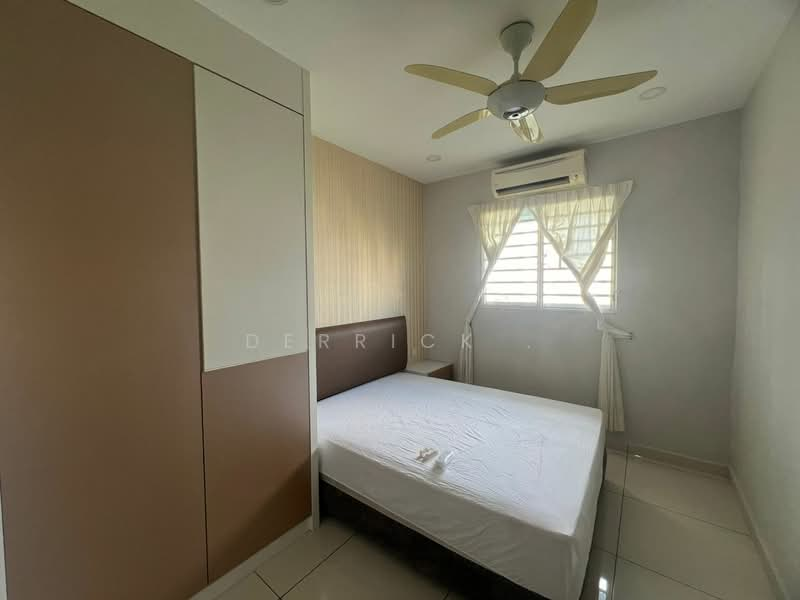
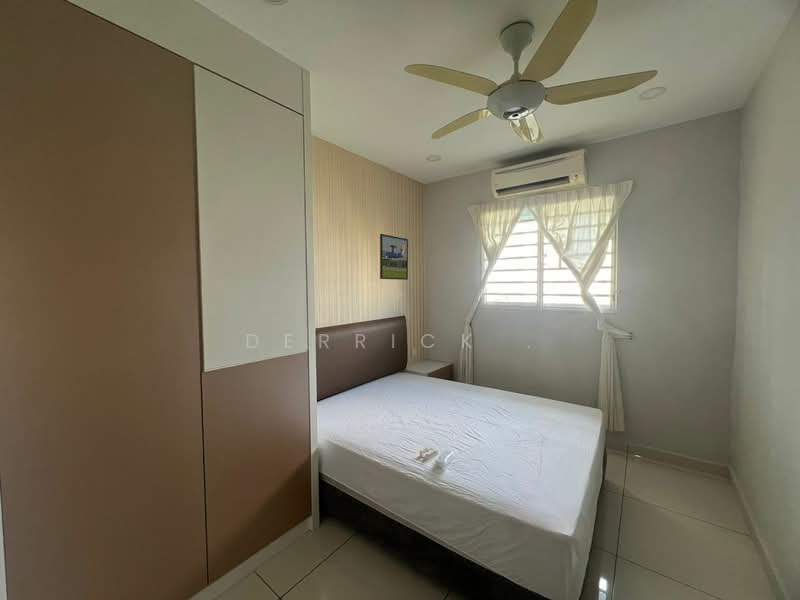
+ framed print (394, 258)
